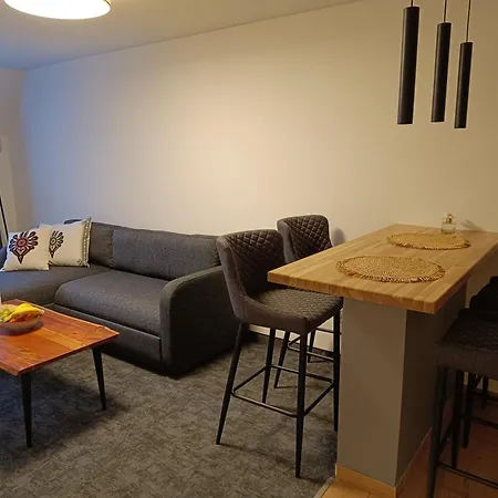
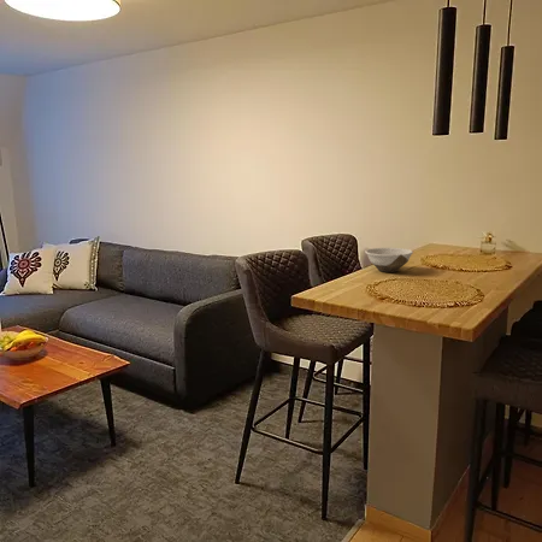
+ bowl (388, 260)
